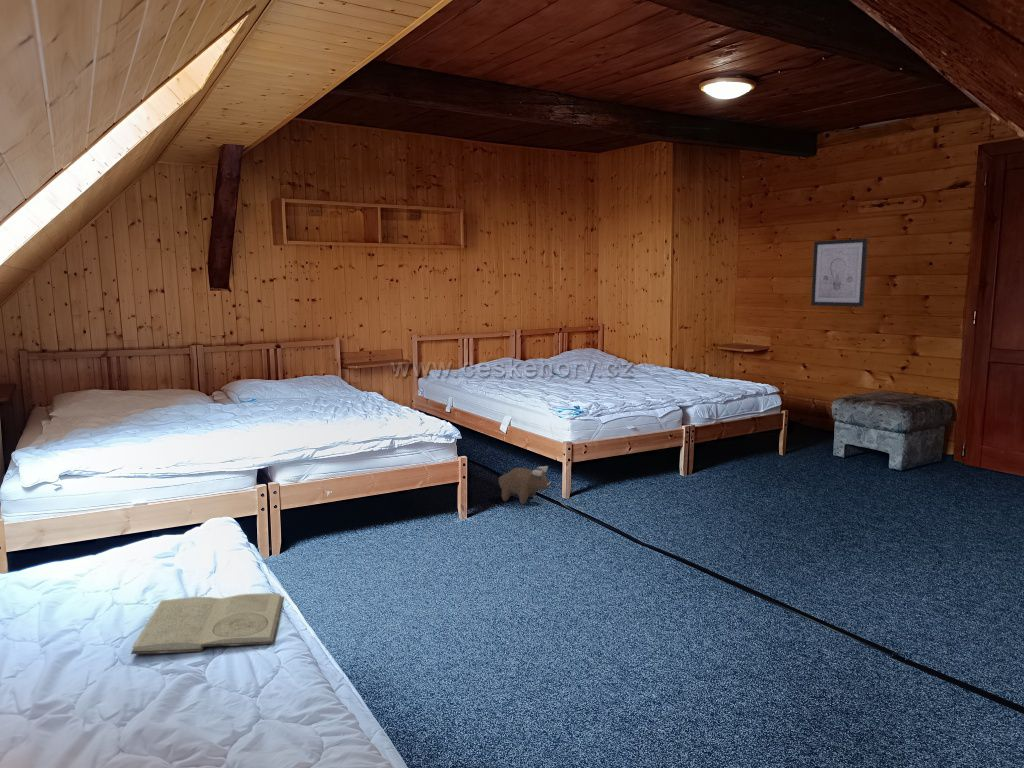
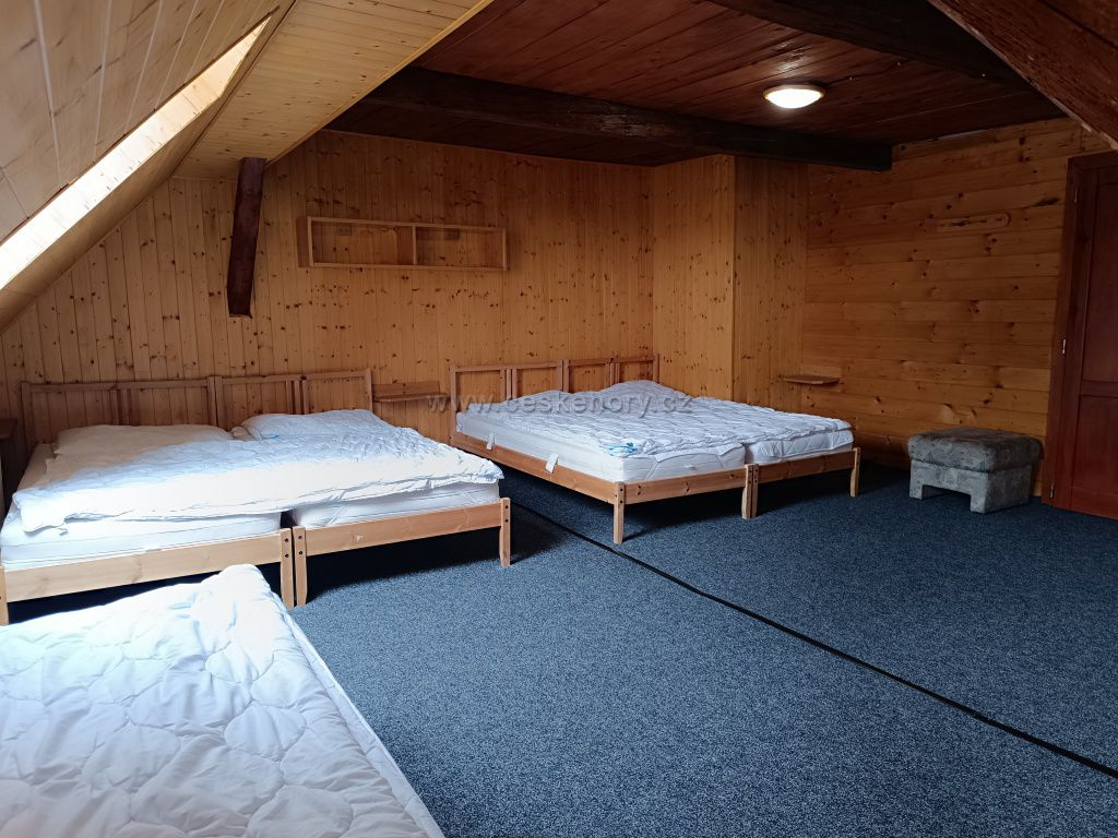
- plush toy (524, 483)
- wall art (838, 273)
- book (214, 620)
